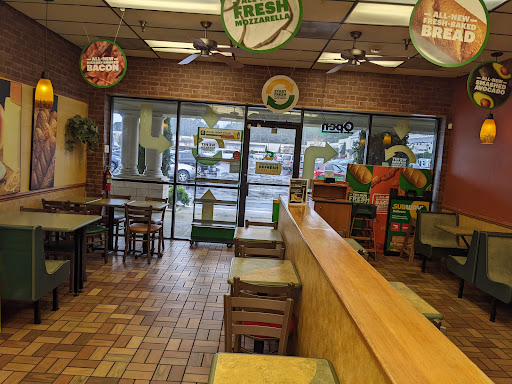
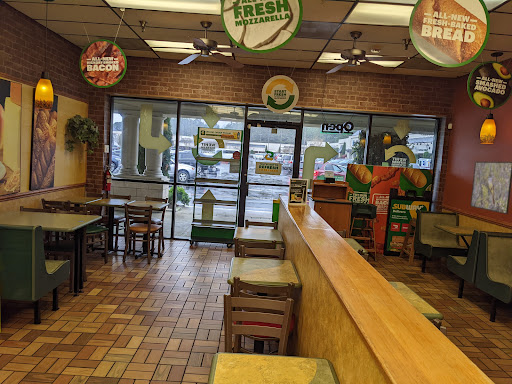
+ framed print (490, 186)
